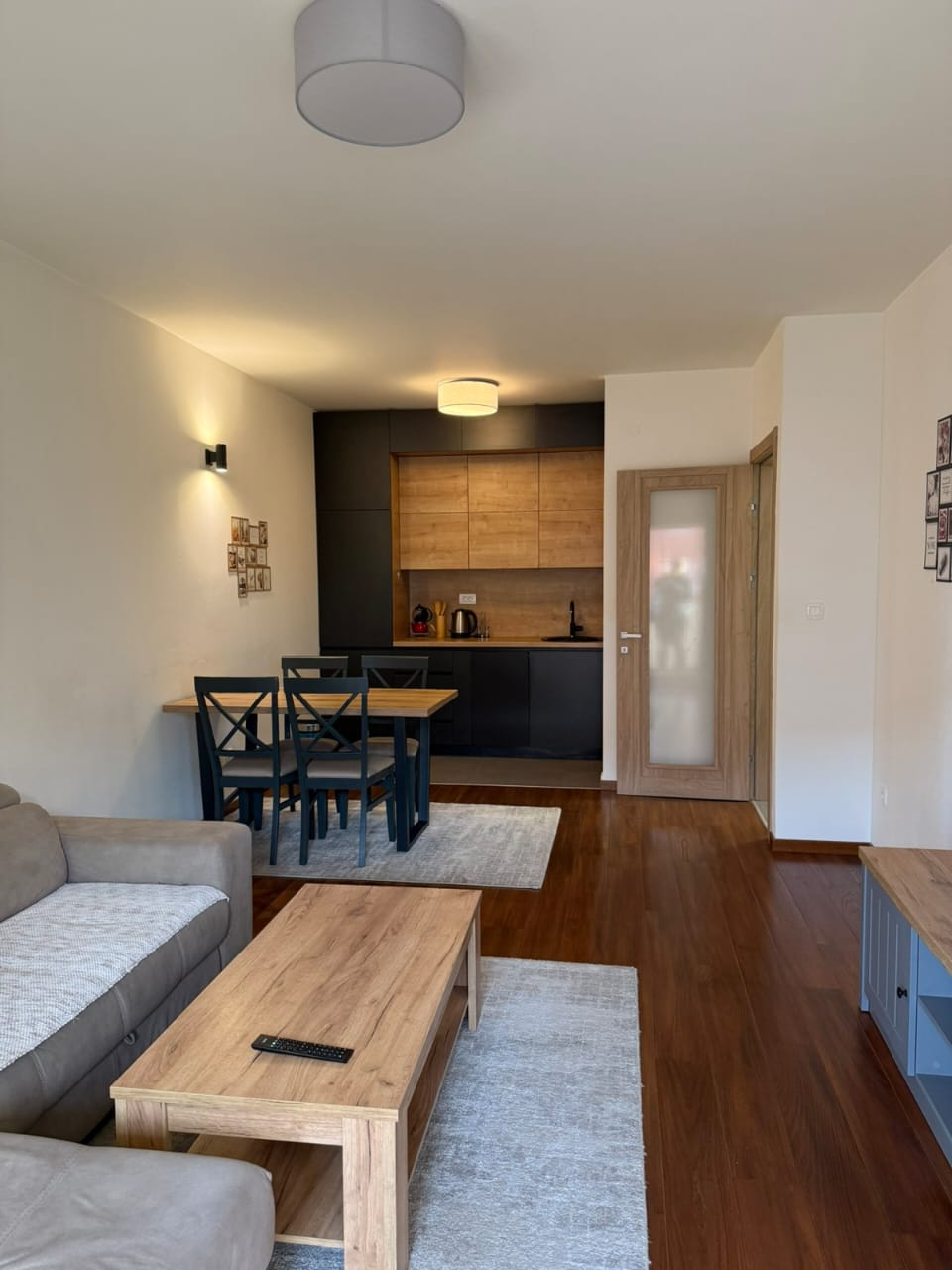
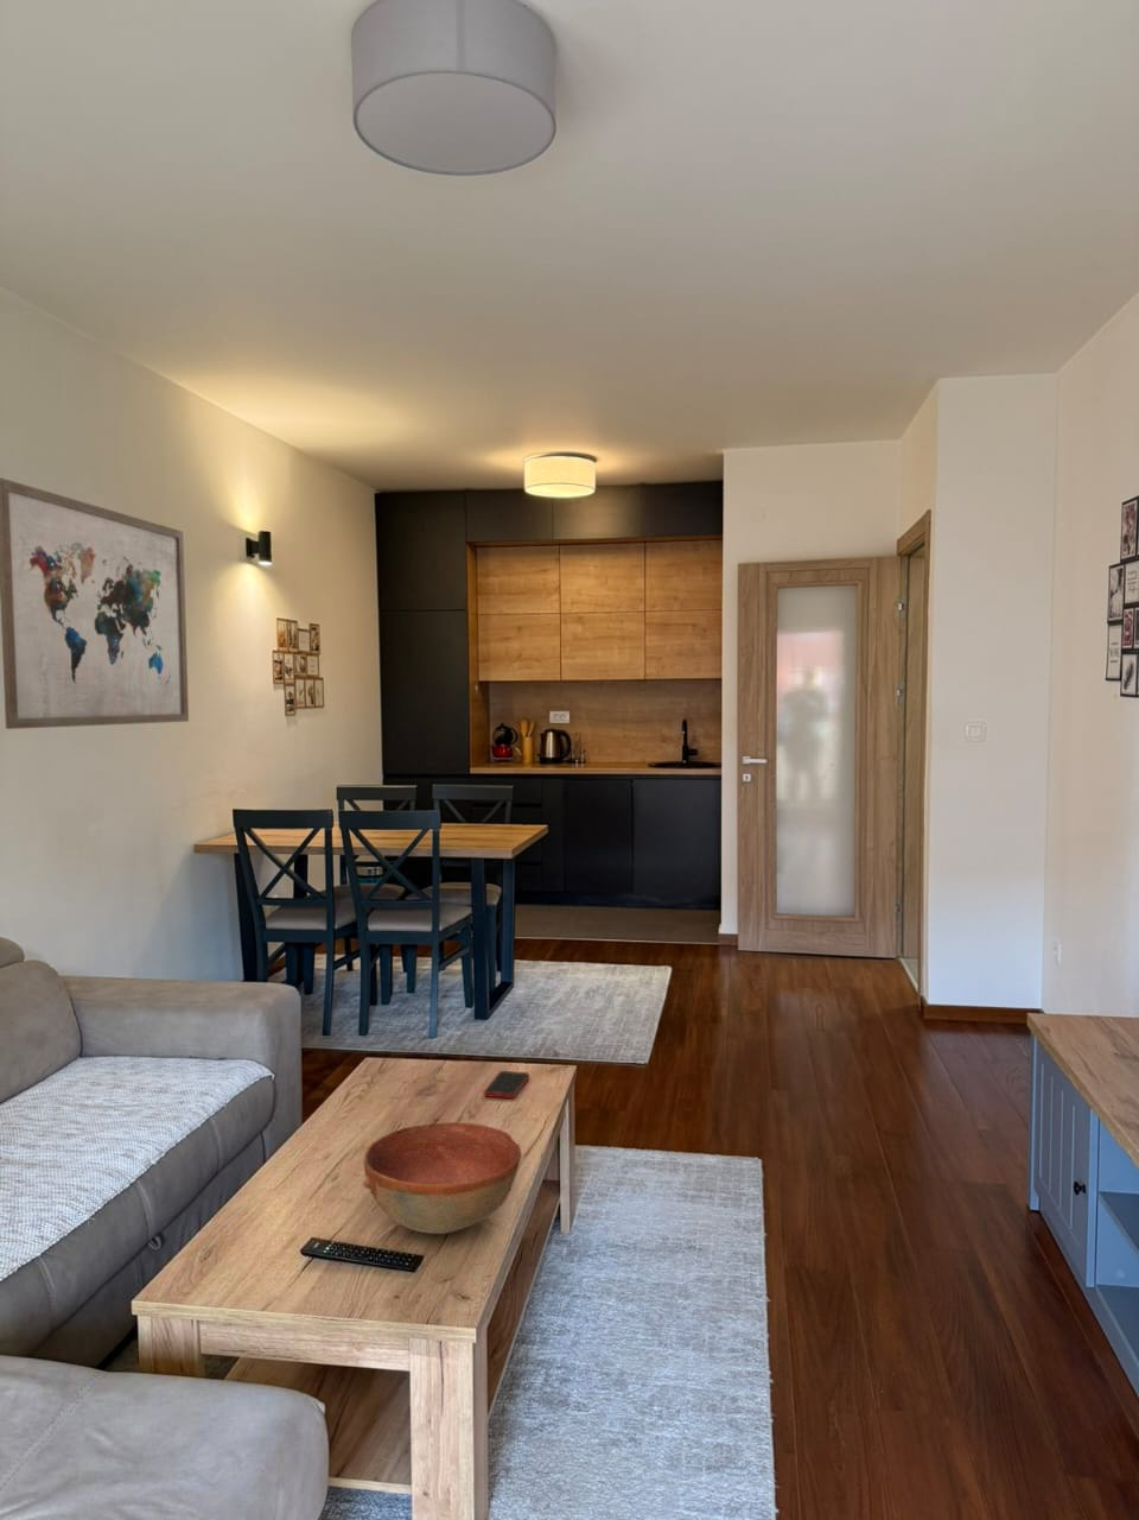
+ bowl (443, 1185)
+ wall art (105, 616)
+ cell phone (506, 1084)
